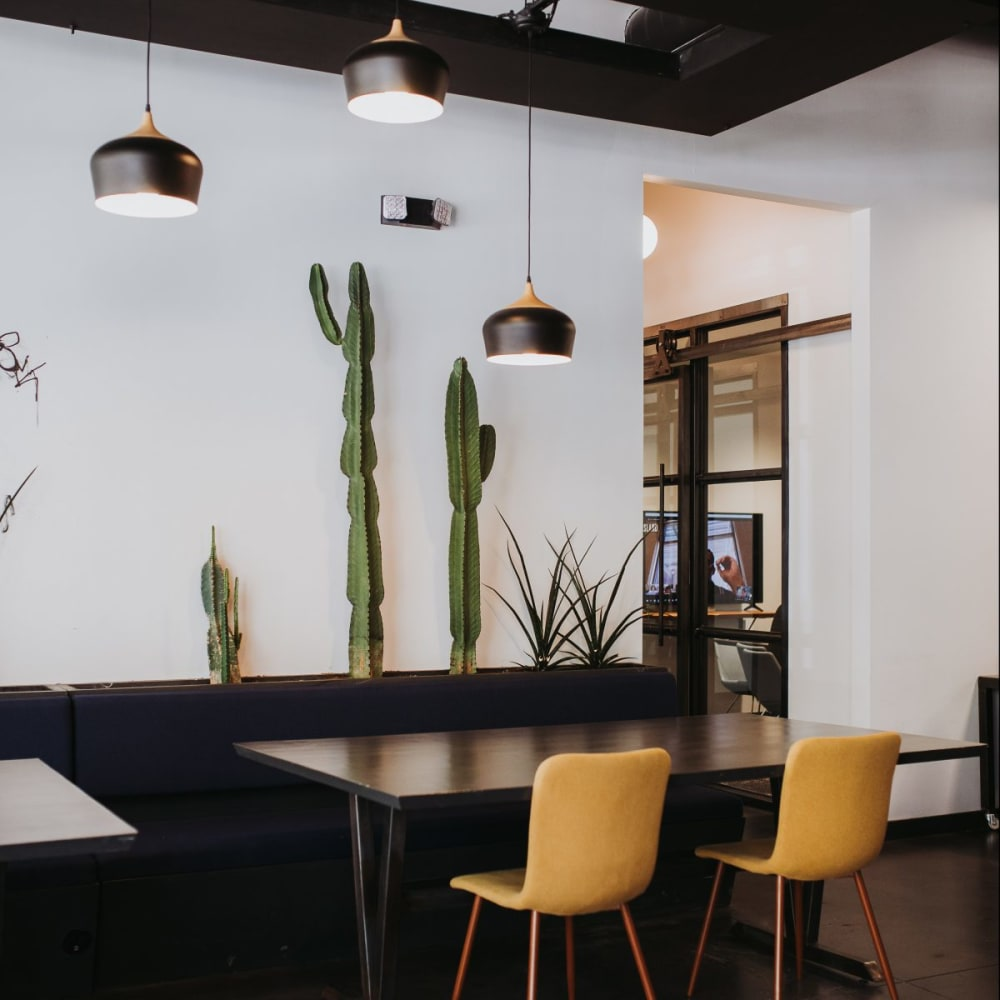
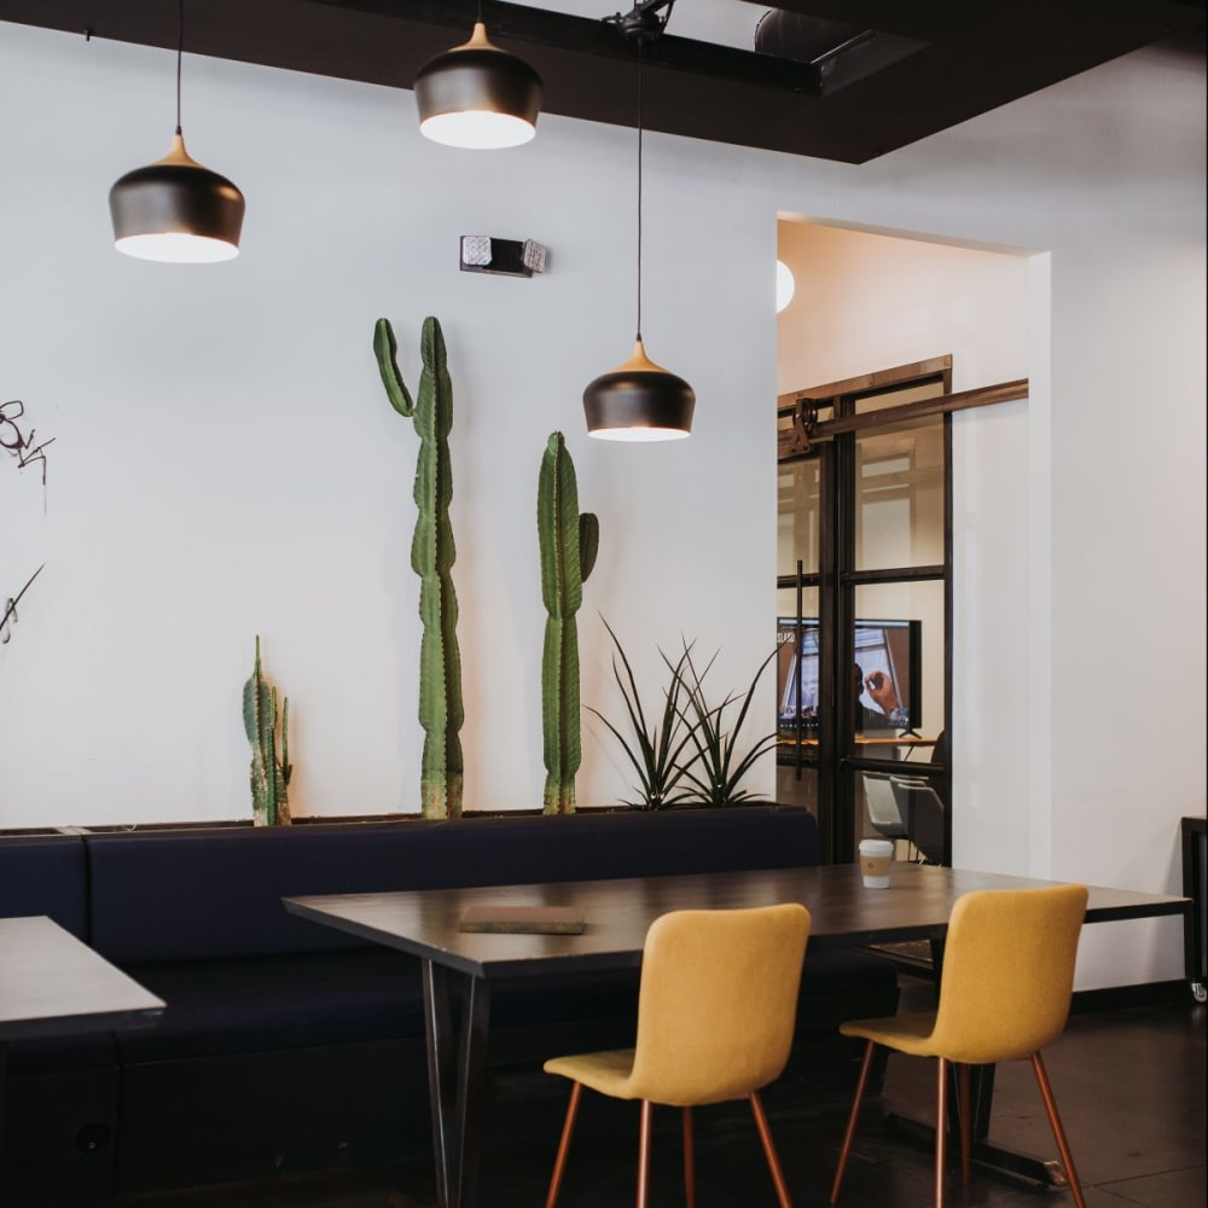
+ coffee cup (876, 863)
+ notebook (523, 919)
